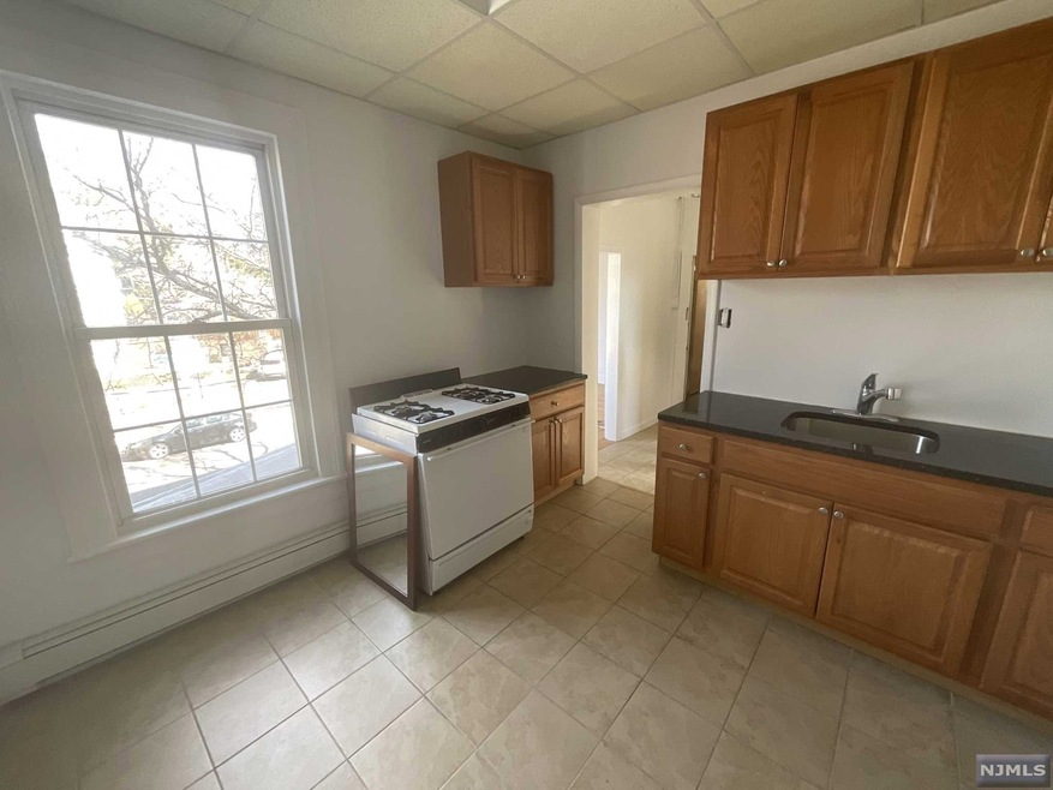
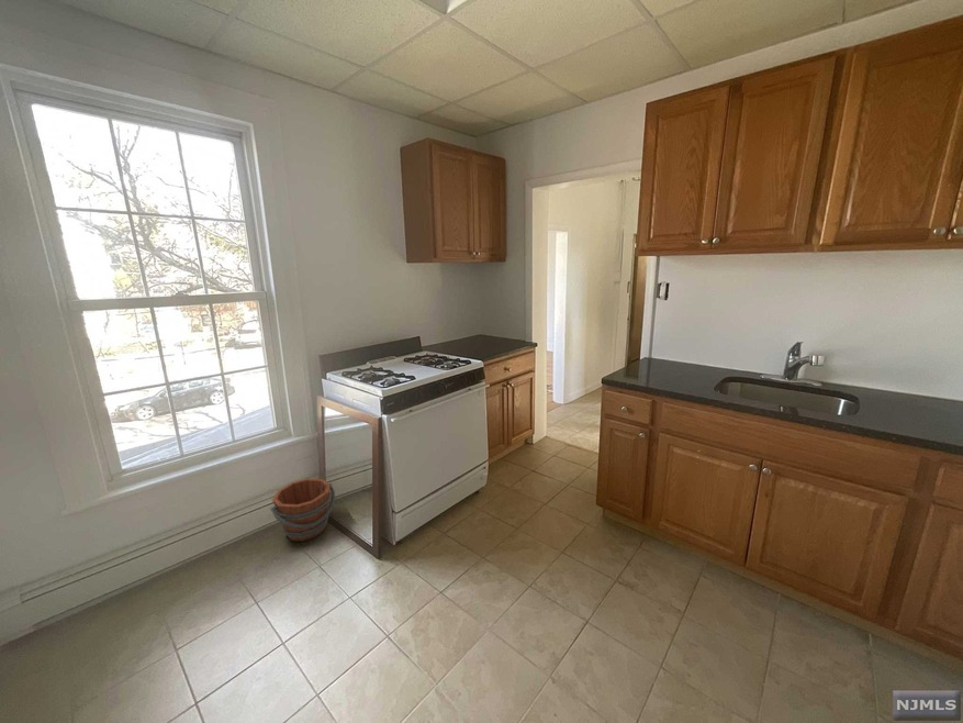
+ bucket (304, 510)
